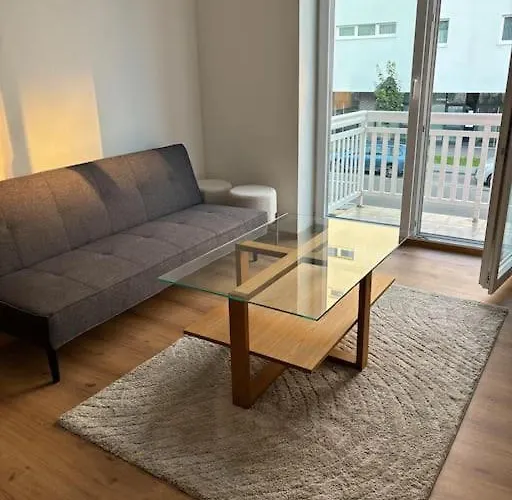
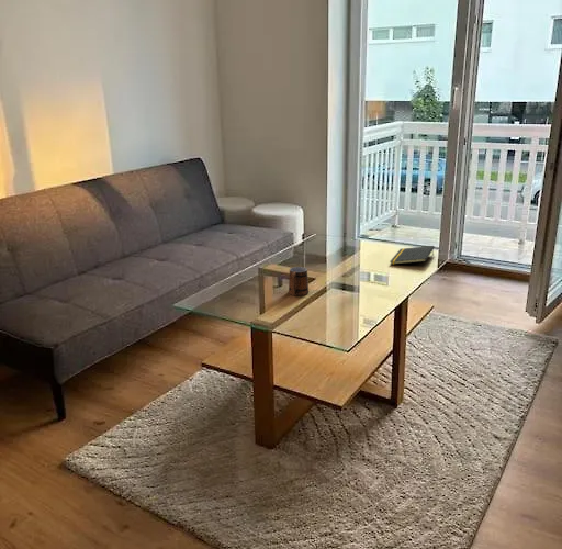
+ mug (296, 281)
+ notepad (412, 255)
